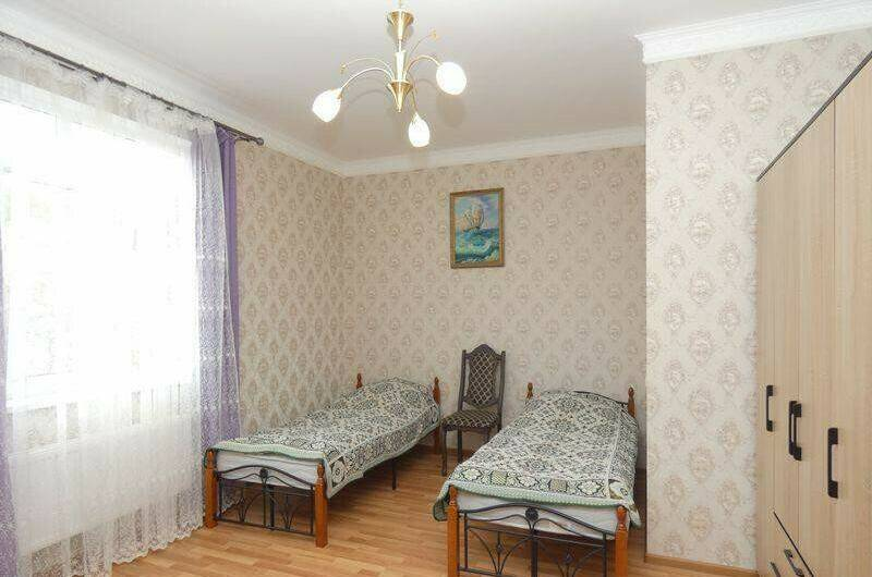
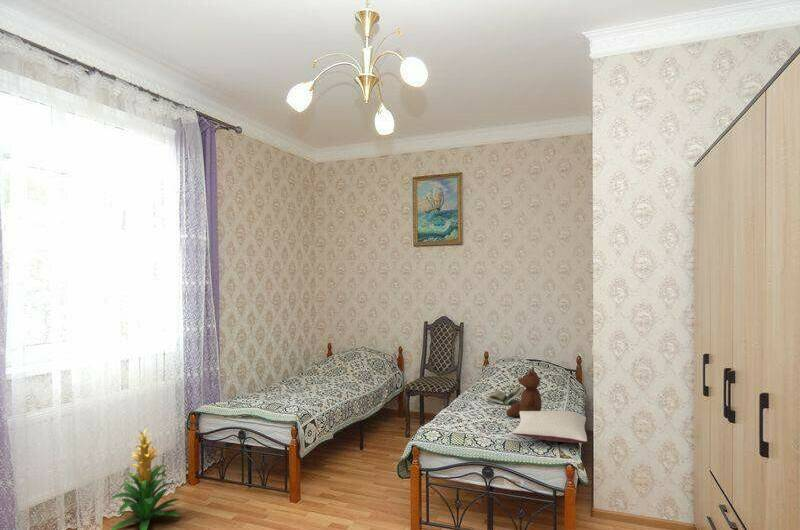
+ indoor plant (145, 474)
+ pillow (550, 425)
+ teddy bear (524, 391)
+ book (505, 395)
